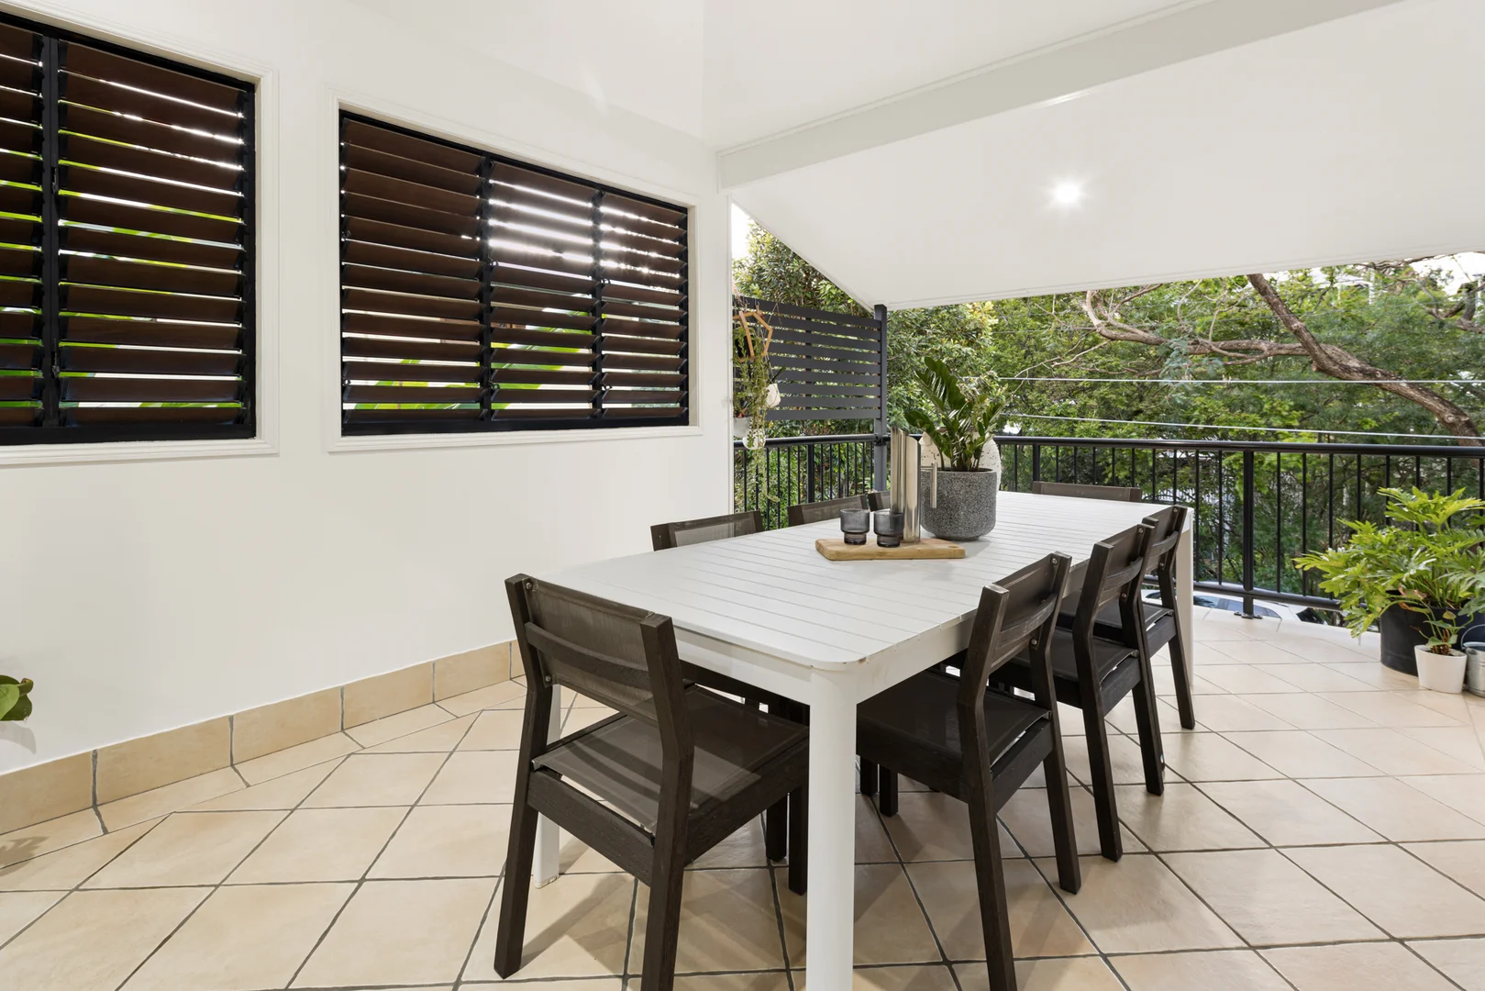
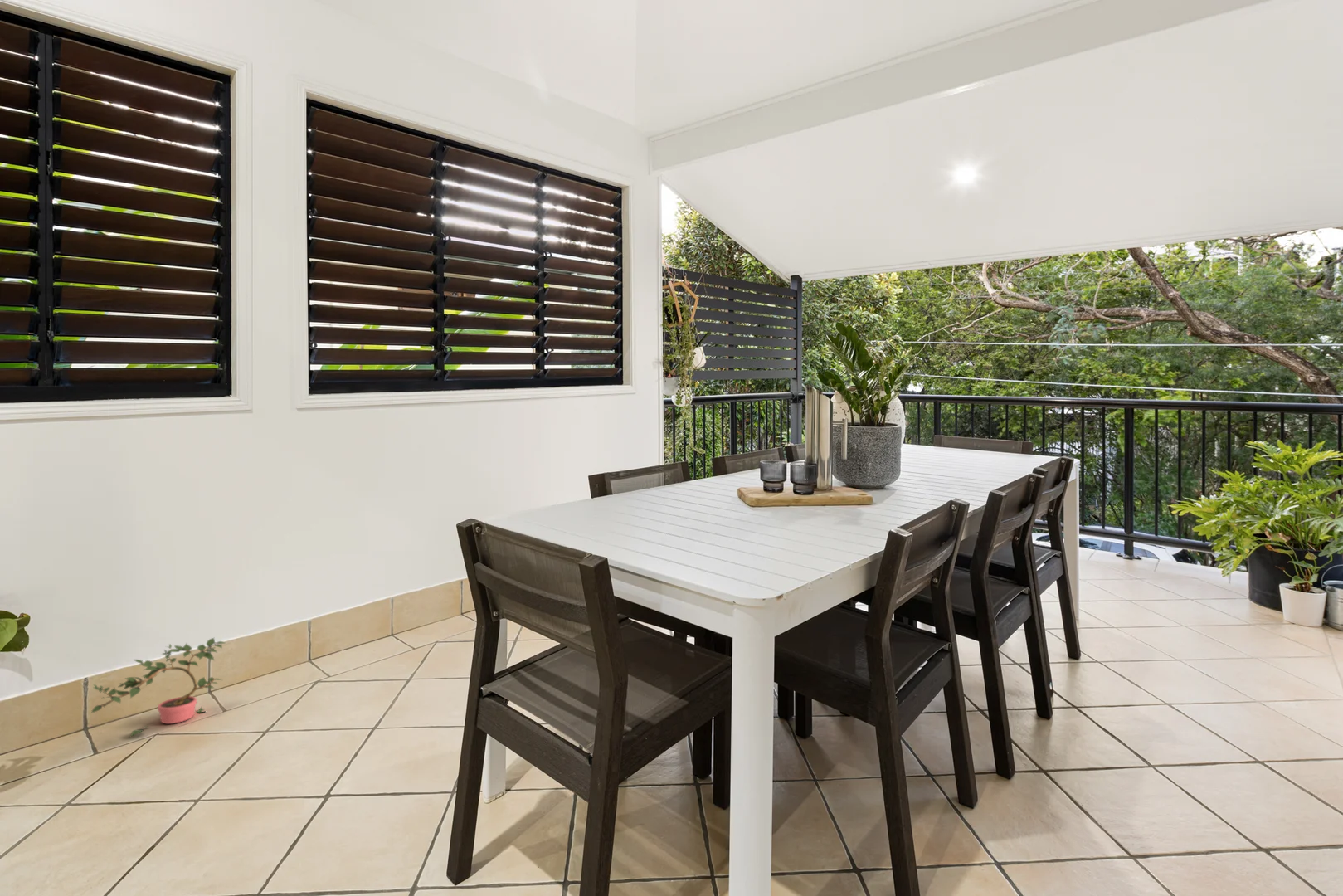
+ potted plant (153, 680)
